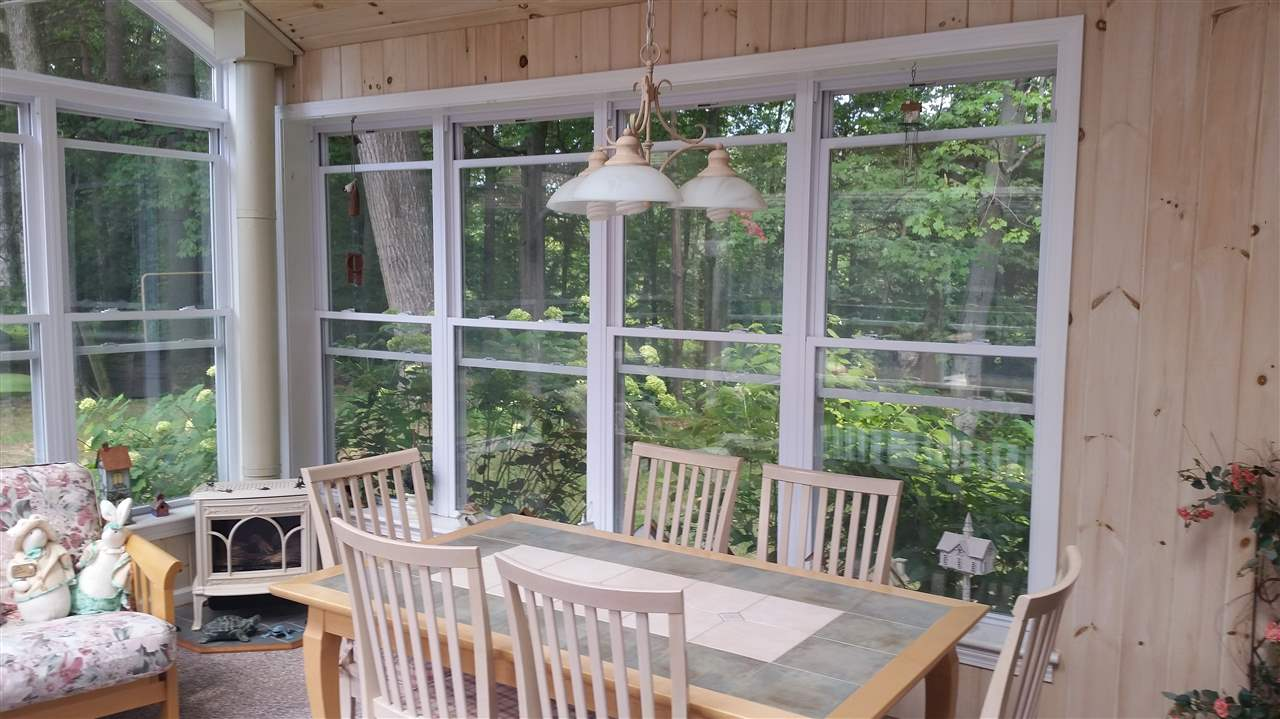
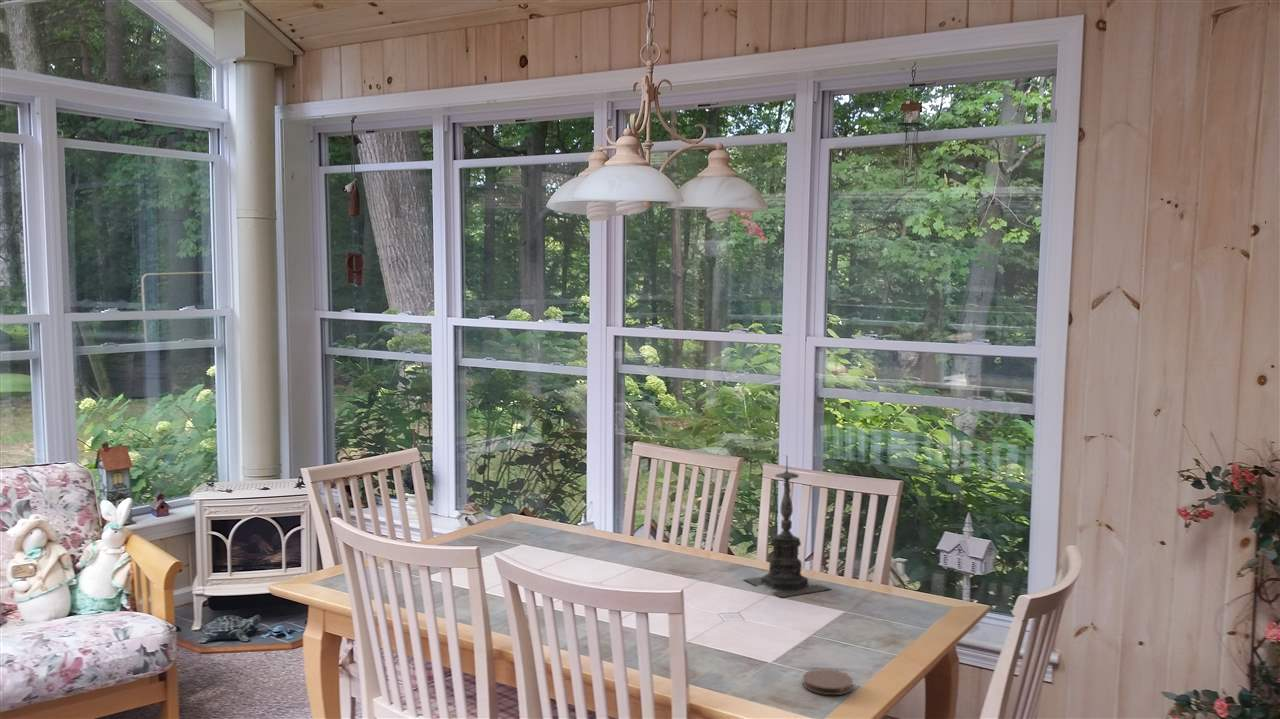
+ candle holder (787, 520)
+ coaster (827, 681)
